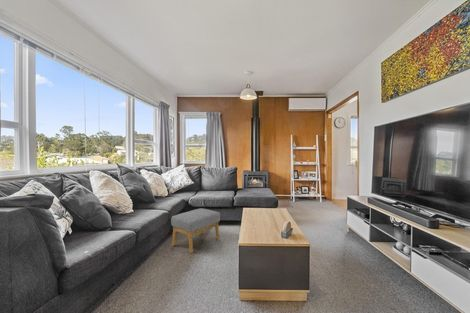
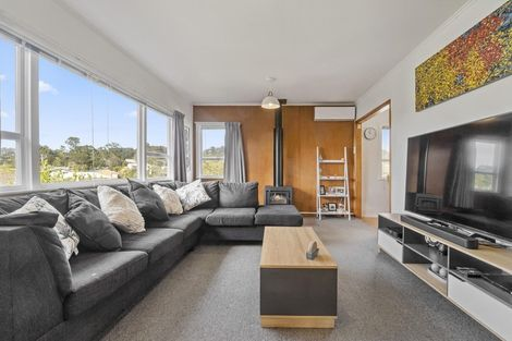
- footstool (196, 227)
